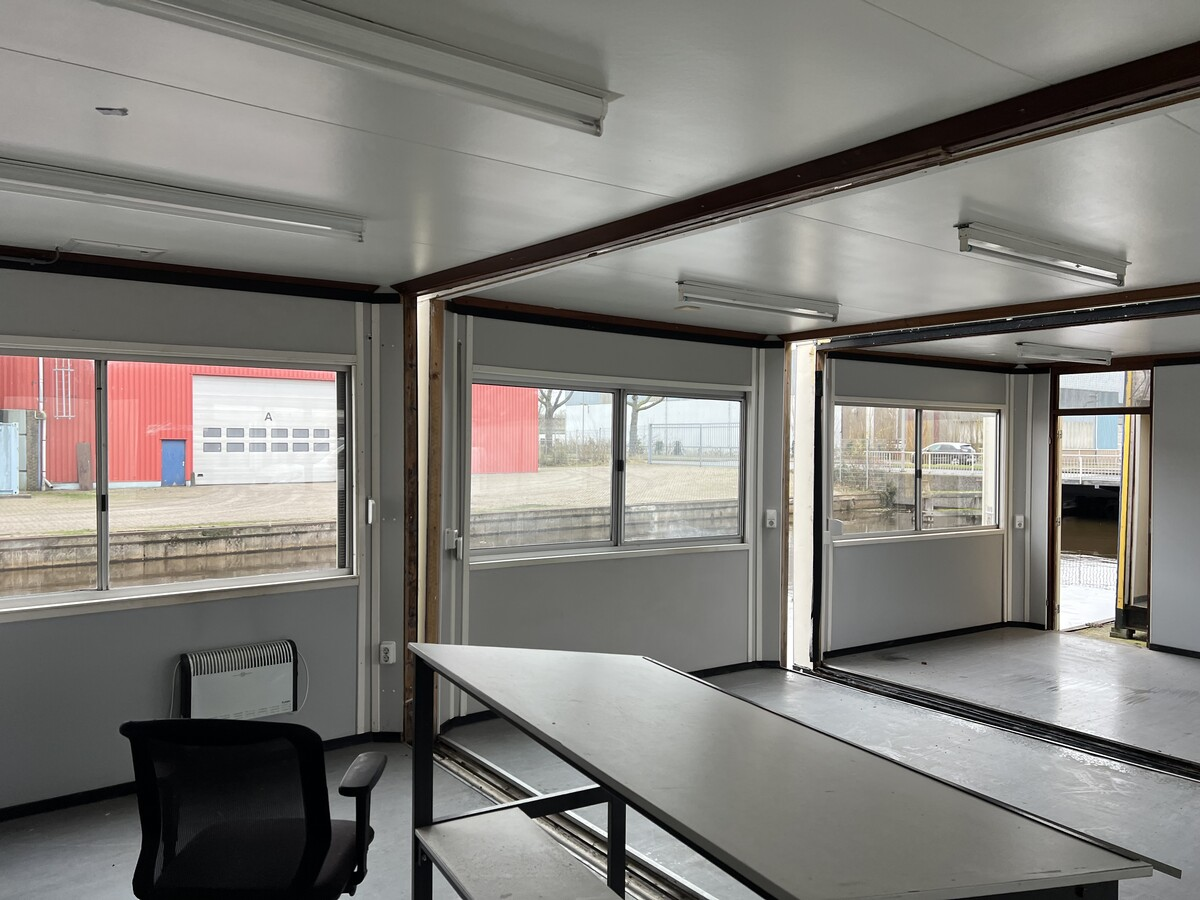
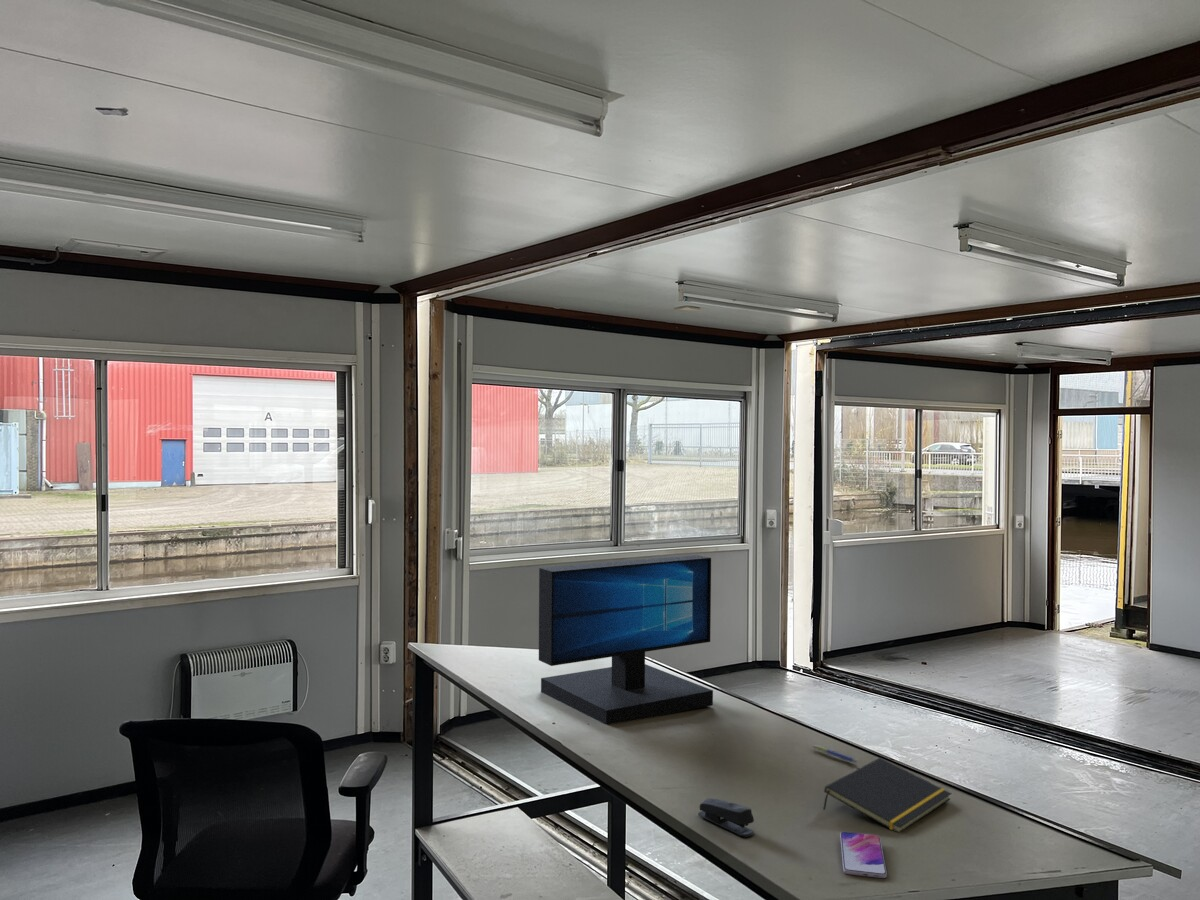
+ pen (833, 753)
+ monitor (625, 630)
+ stapler (725, 811)
+ smartphone (862, 853)
+ notepad (888, 792)
